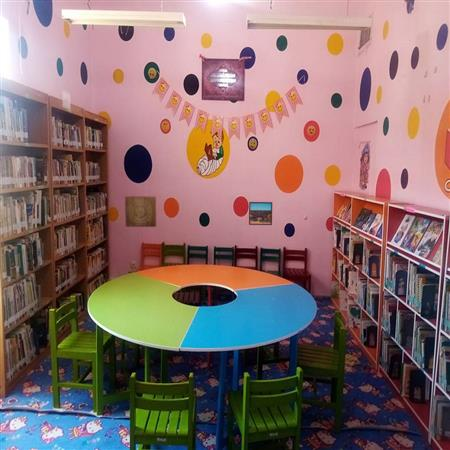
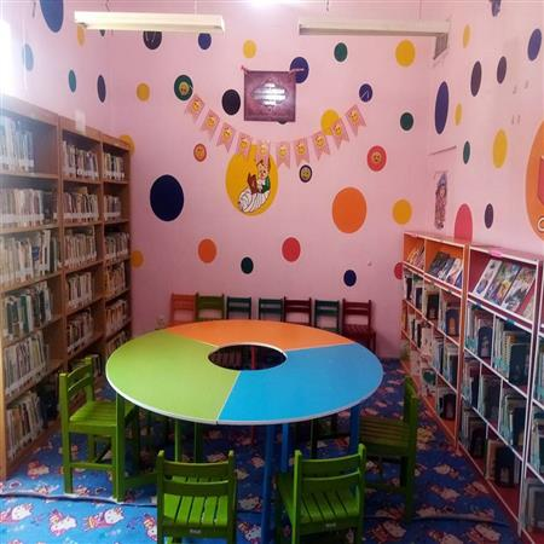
- wall art (140, 211)
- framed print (260, 213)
